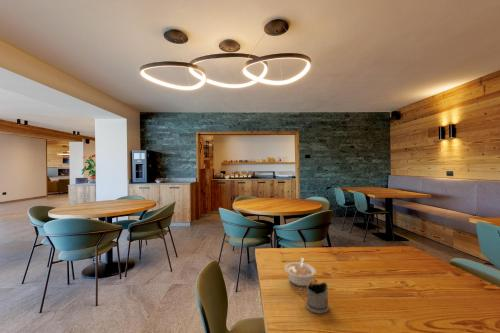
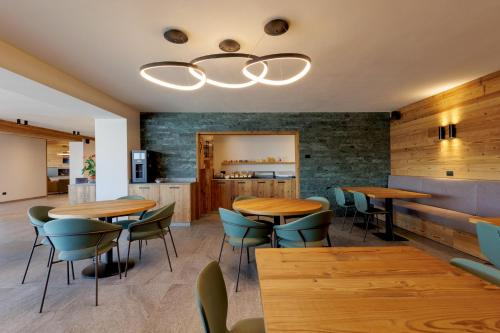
- tea glass holder (313, 295)
- legume (299, 272)
